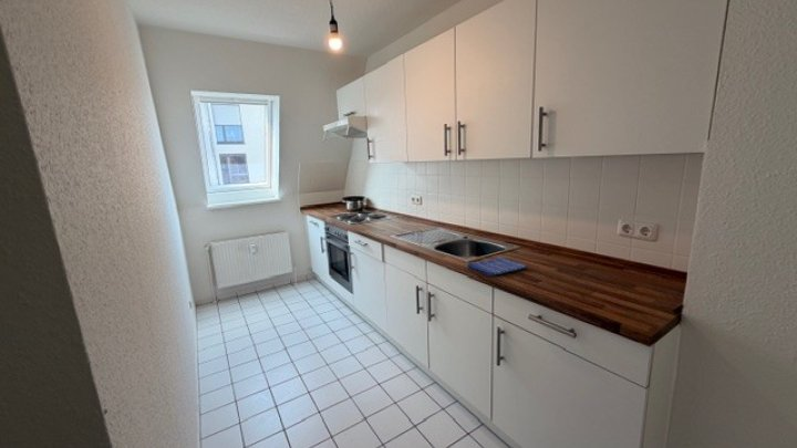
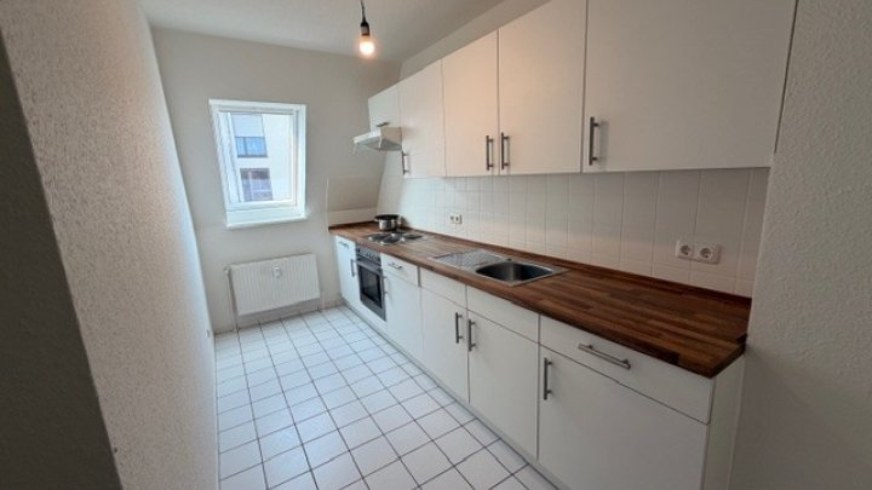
- dish towel (496, 264)
